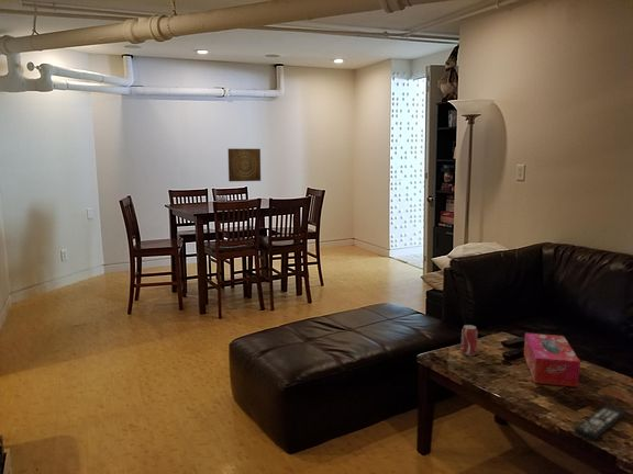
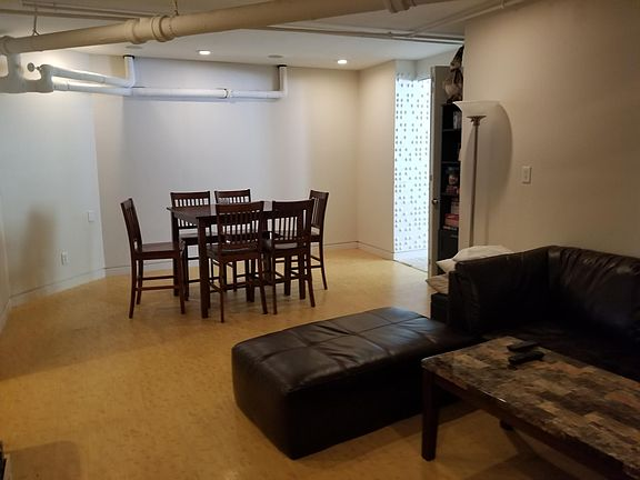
- wall art (244, 165)
- beverage can (469, 339)
- remote control (600, 421)
- tissue box (549, 358)
